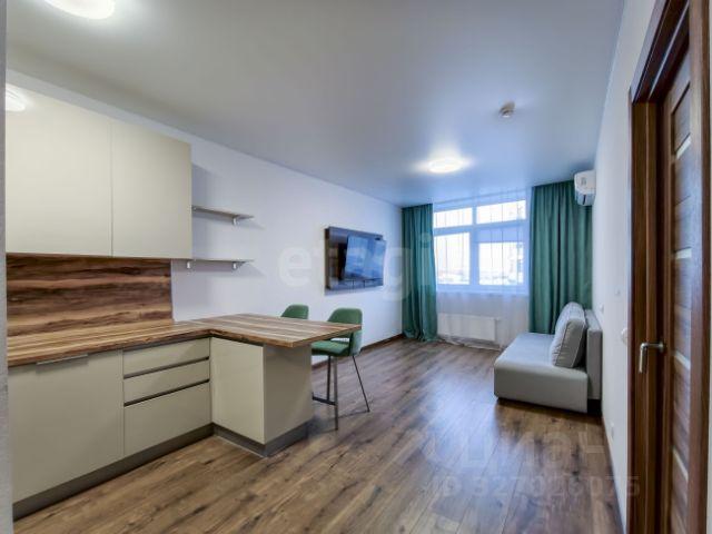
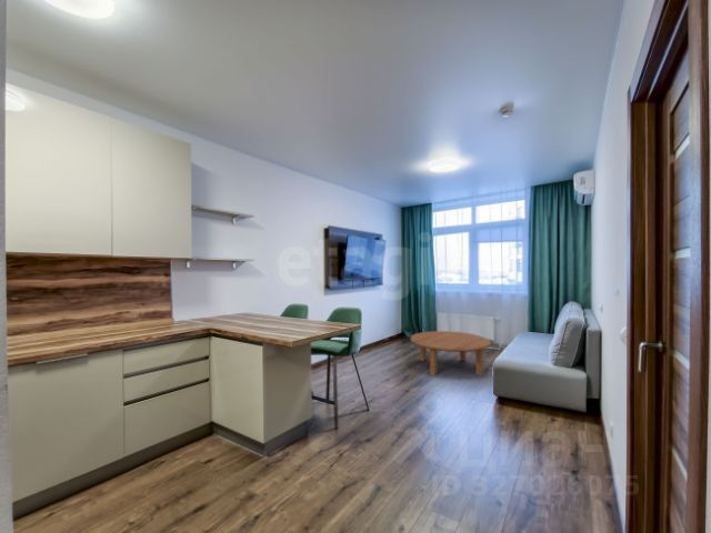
+ coffee table (449, 351)
